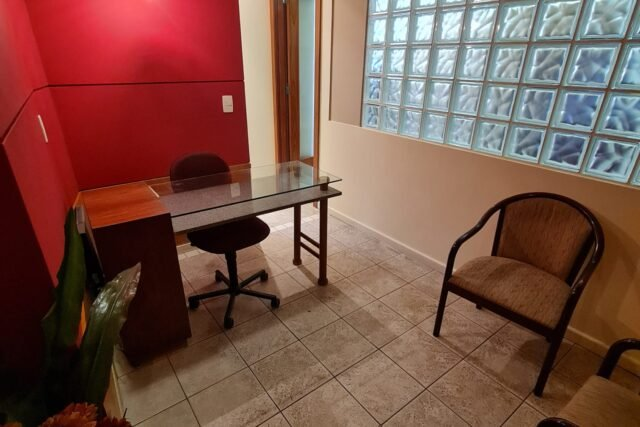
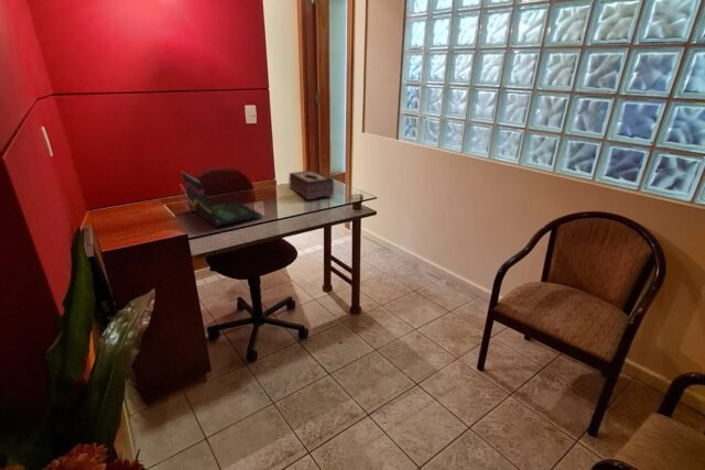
+ laptop (219, 204)
+ tissue box (311, 184)
